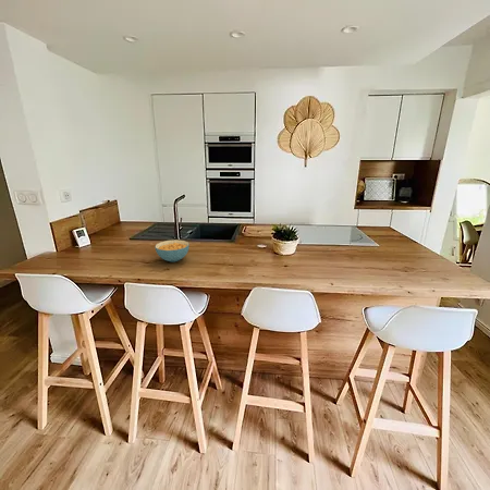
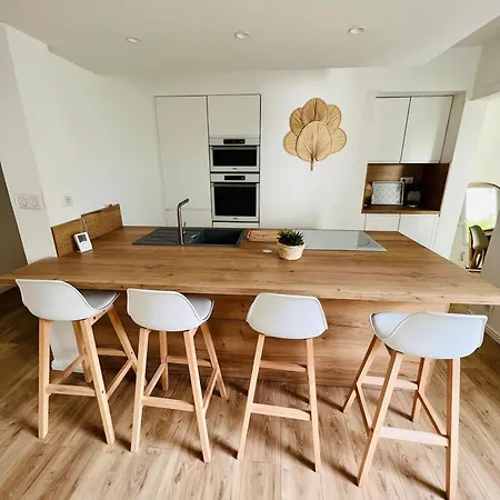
- cereal bowl (172, 252)
